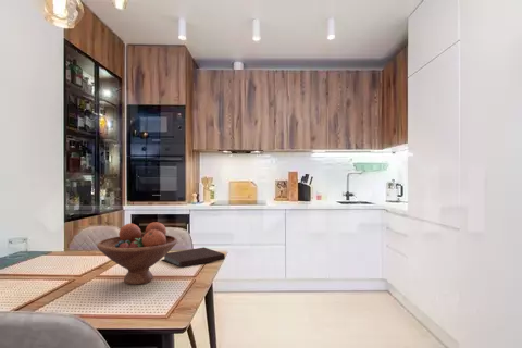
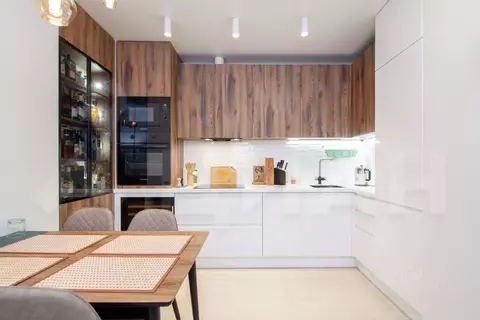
- fruit bowl (138, 252)
- notebook (192, 257)
